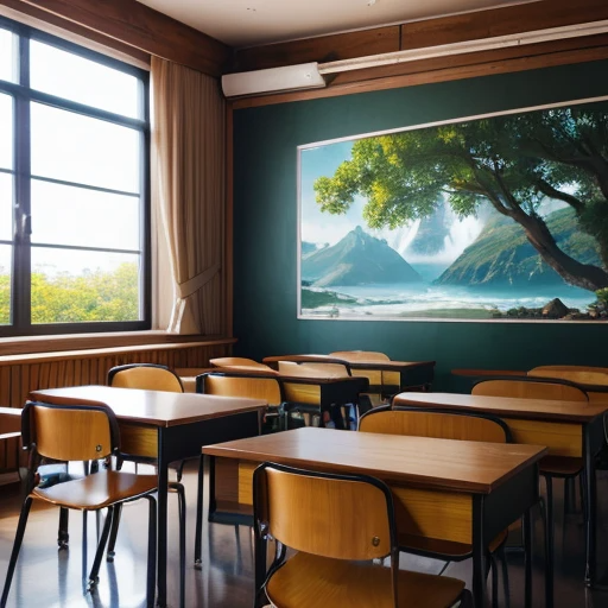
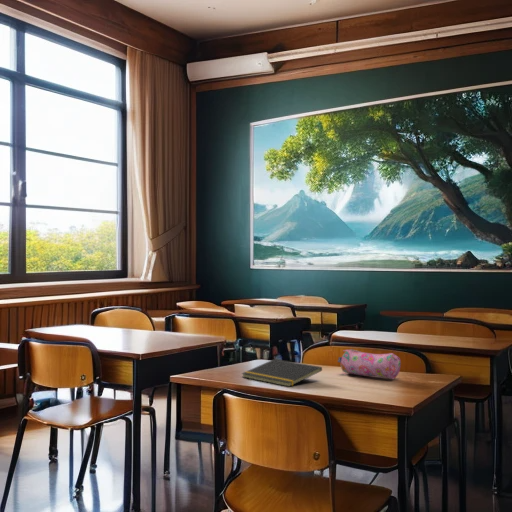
+ notepad (281, 372)
+ pencil case (369, 363)
